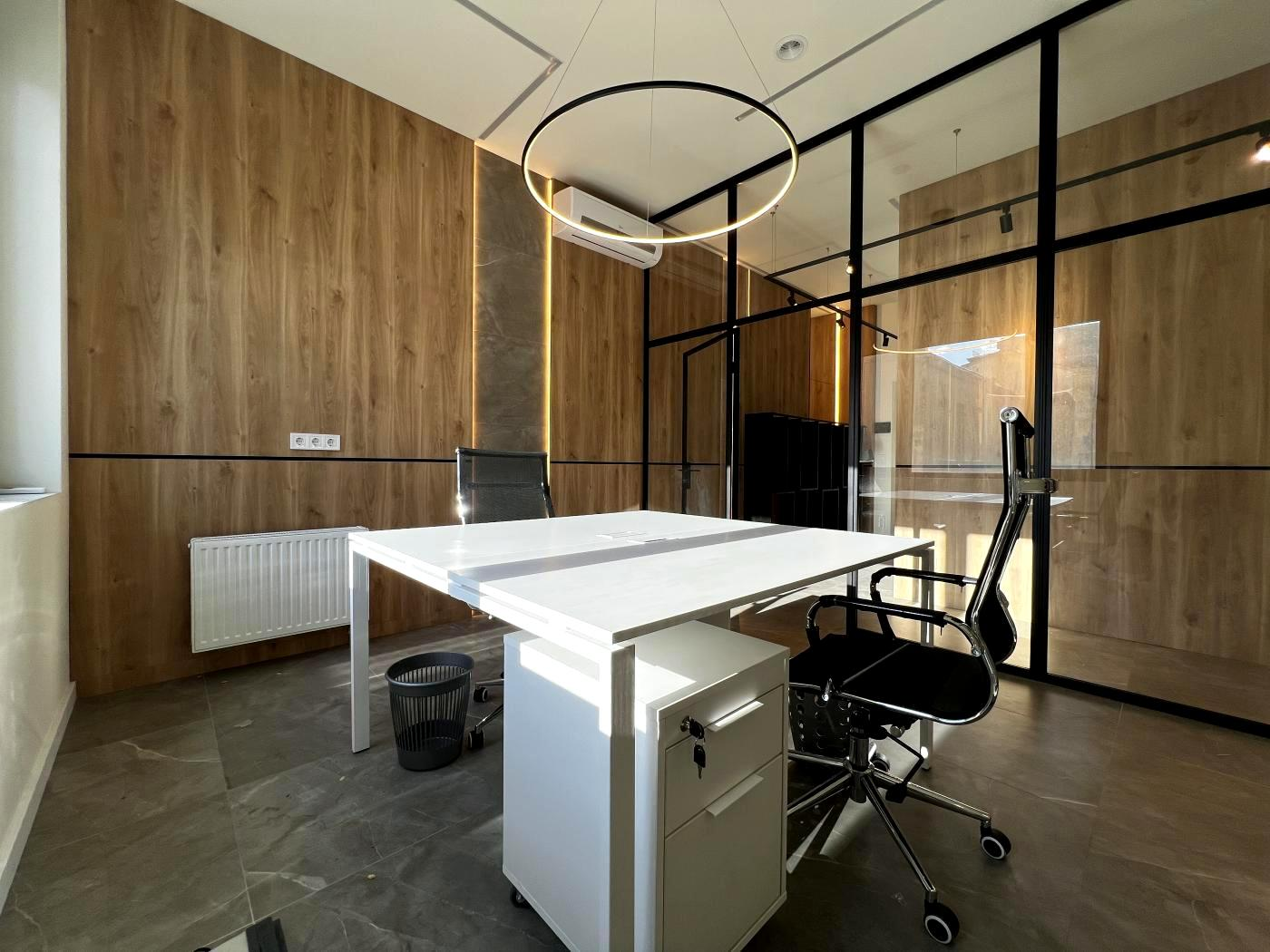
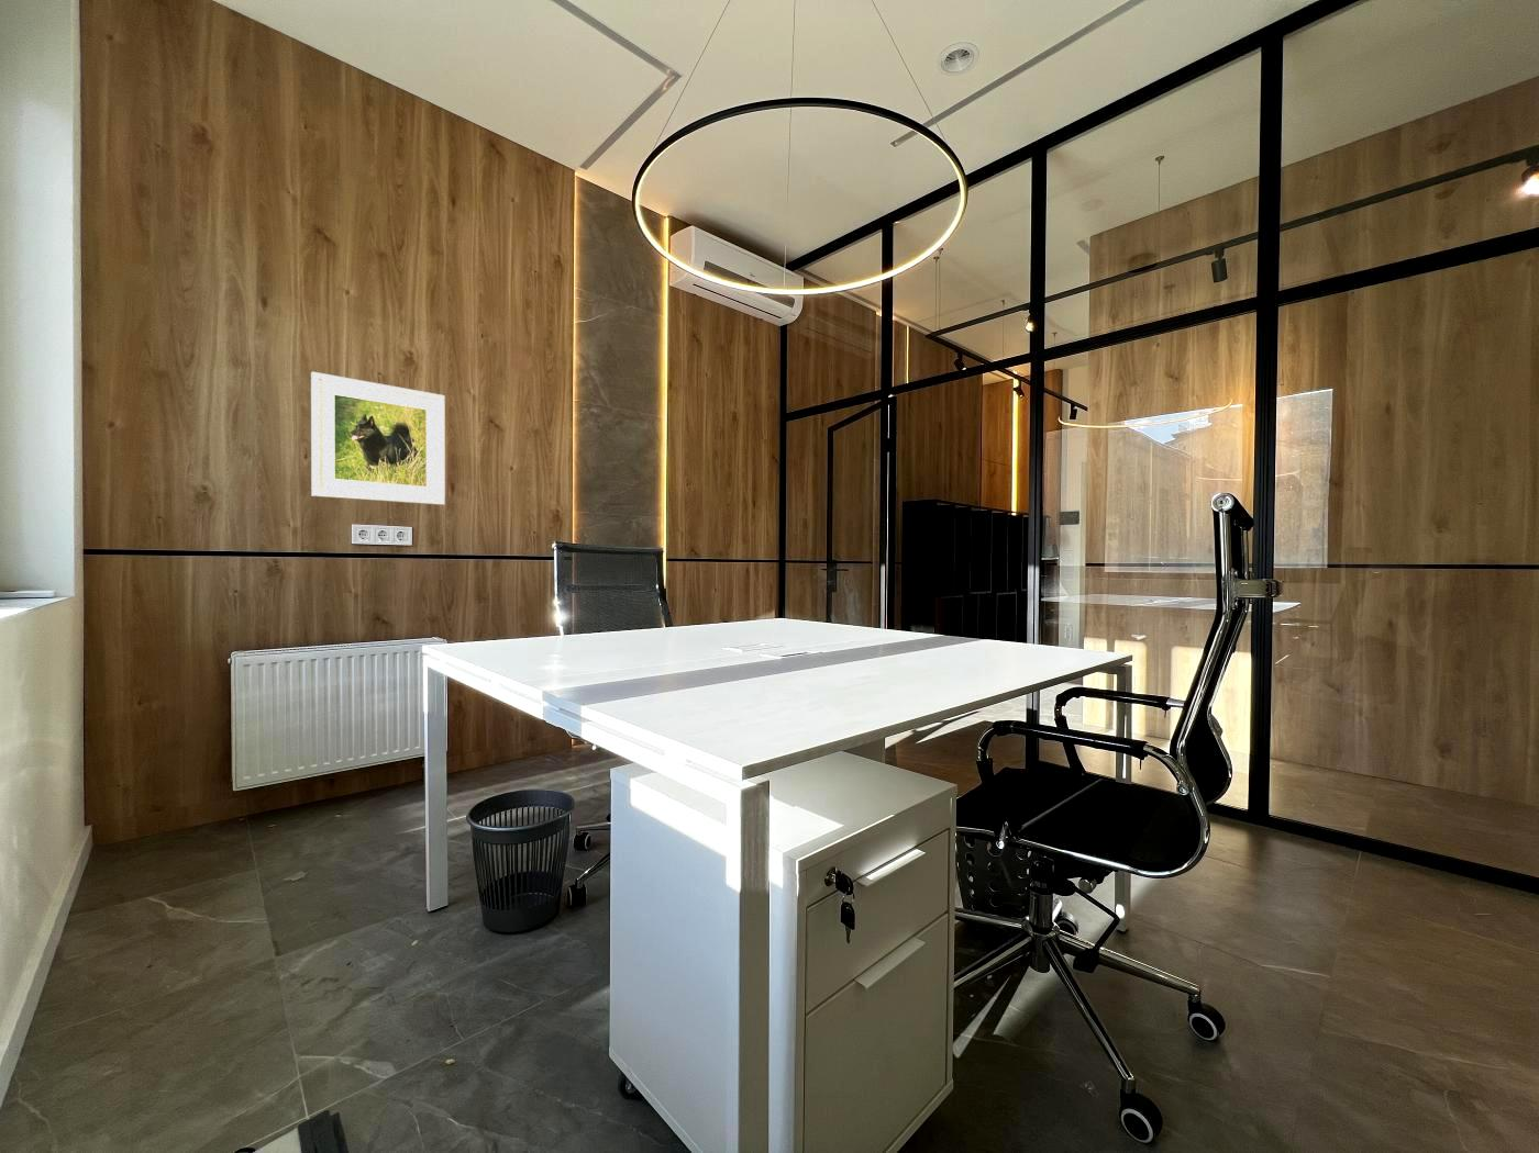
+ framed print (382, 442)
